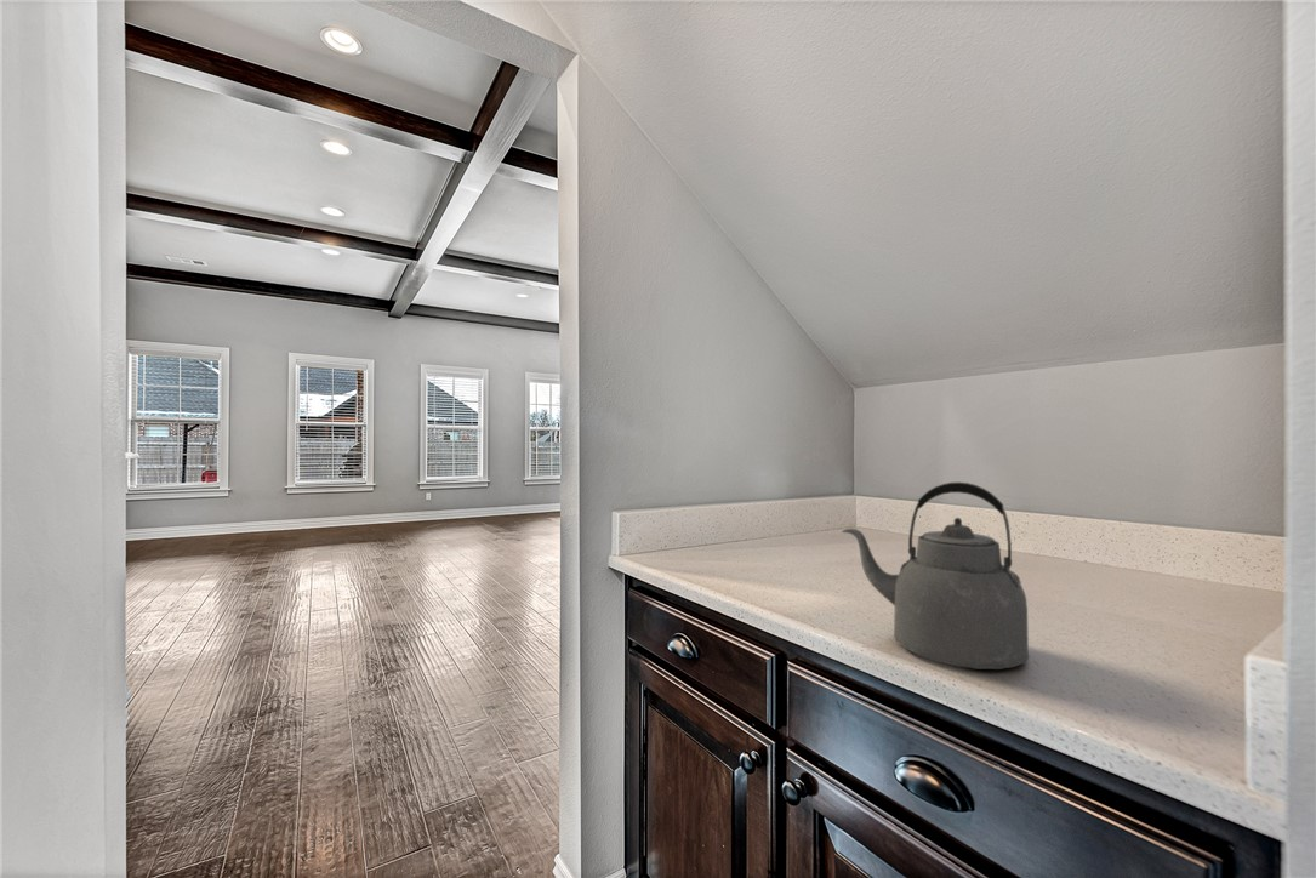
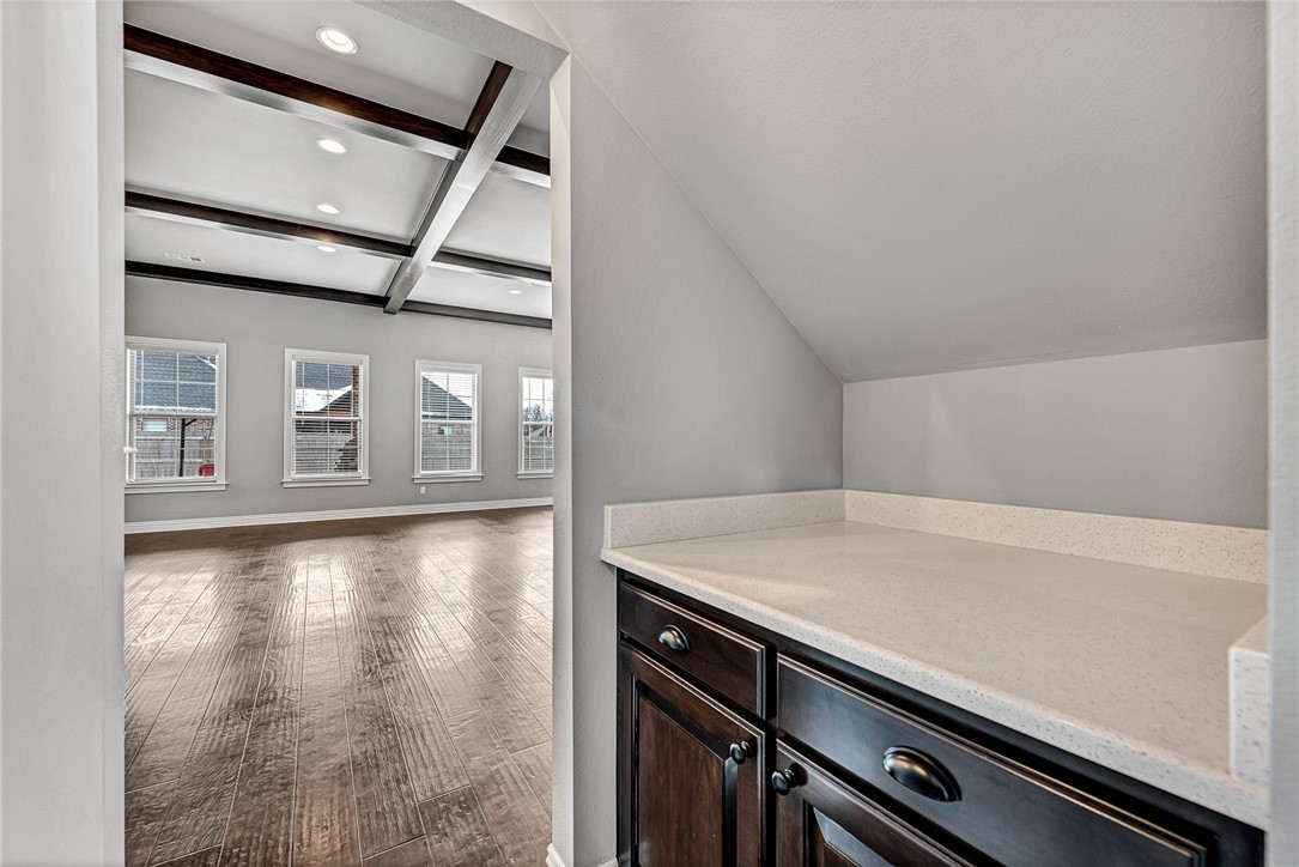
- kettle (927, 560)
